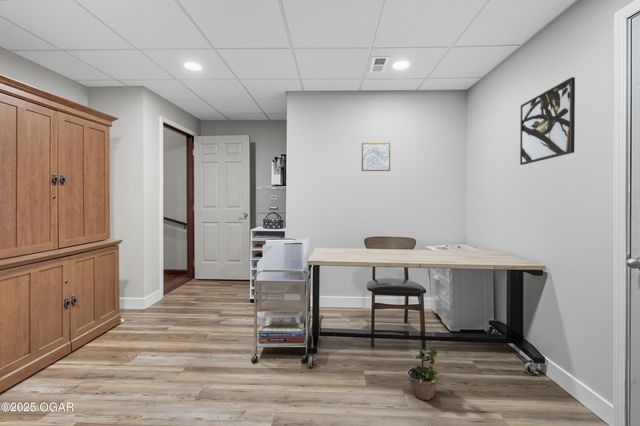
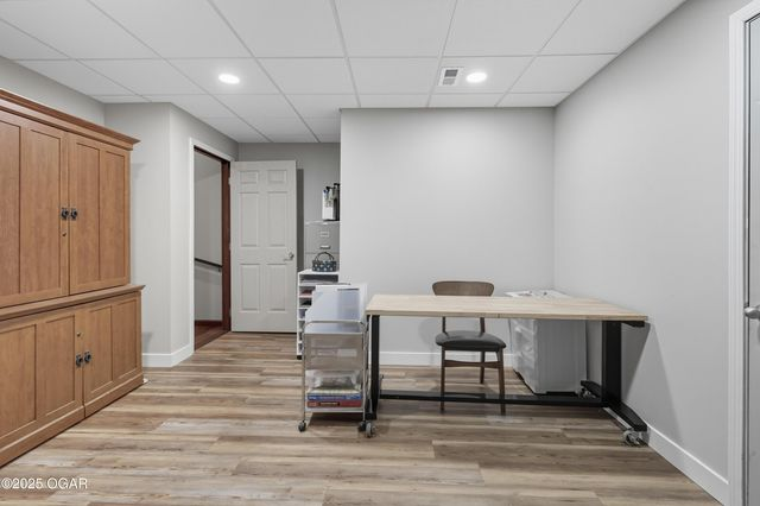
- potted plant (422, 366)
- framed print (544, 126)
- wall art (375, 156)
